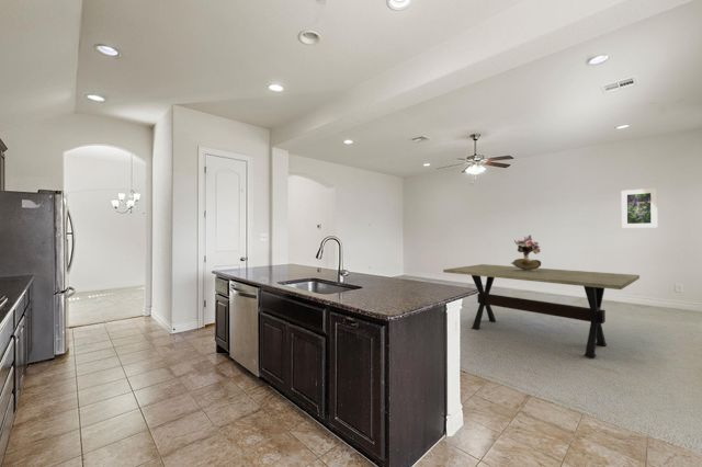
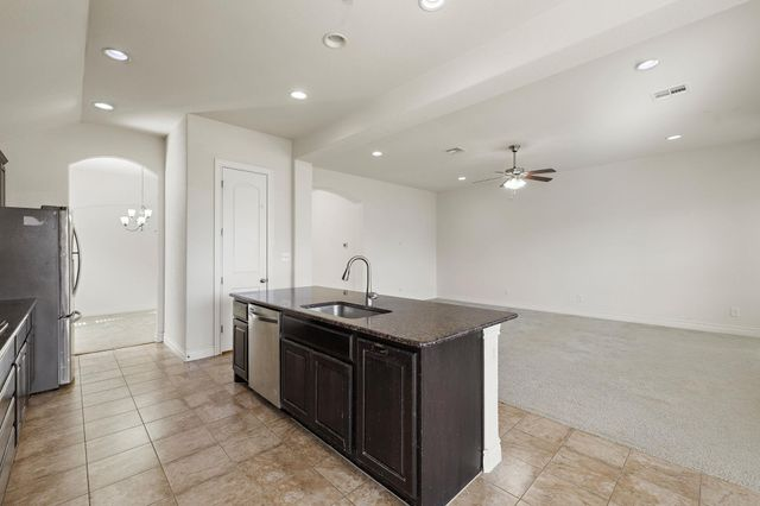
- dining table (533, 304)
- bouquet (526, 252)
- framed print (638, 208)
